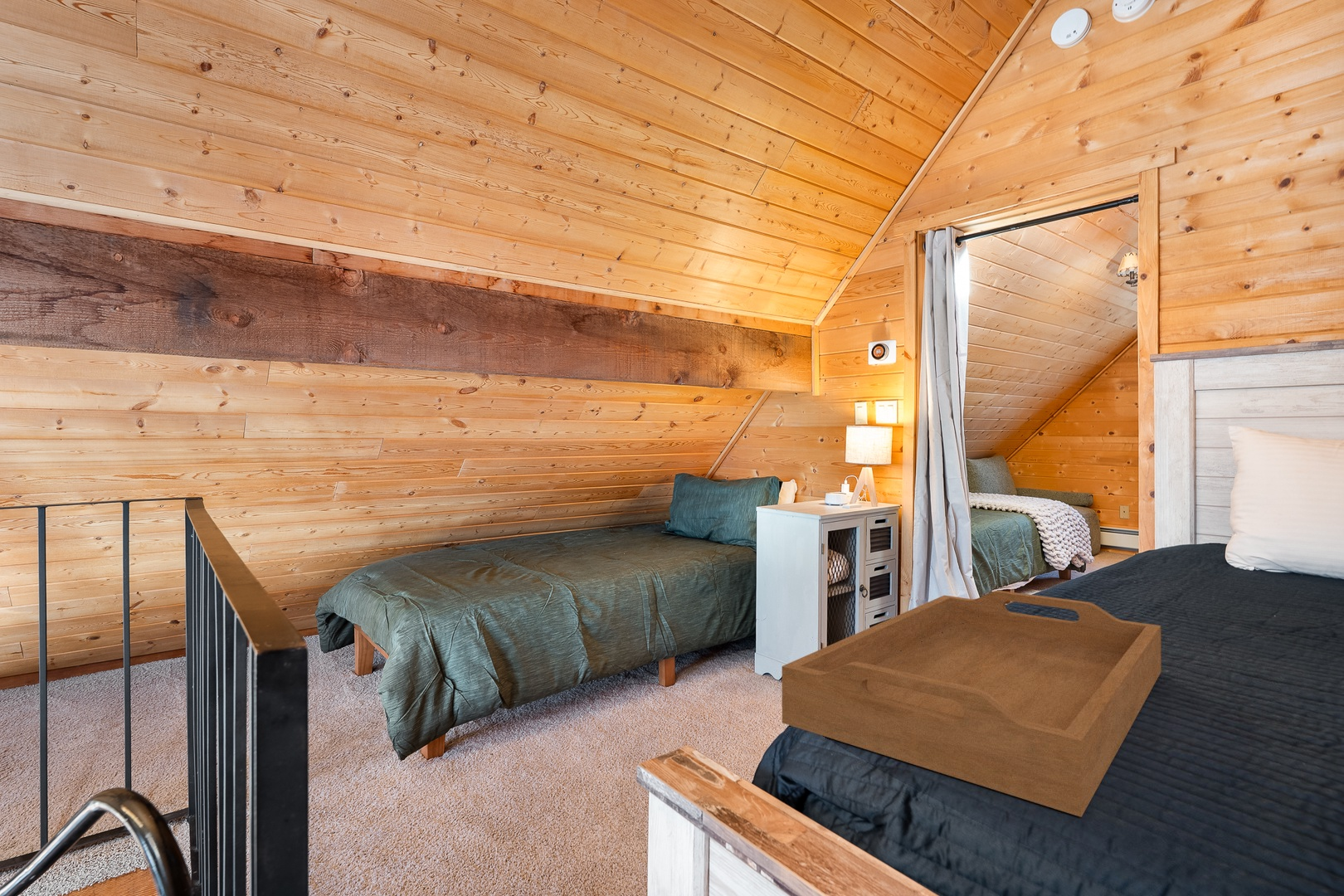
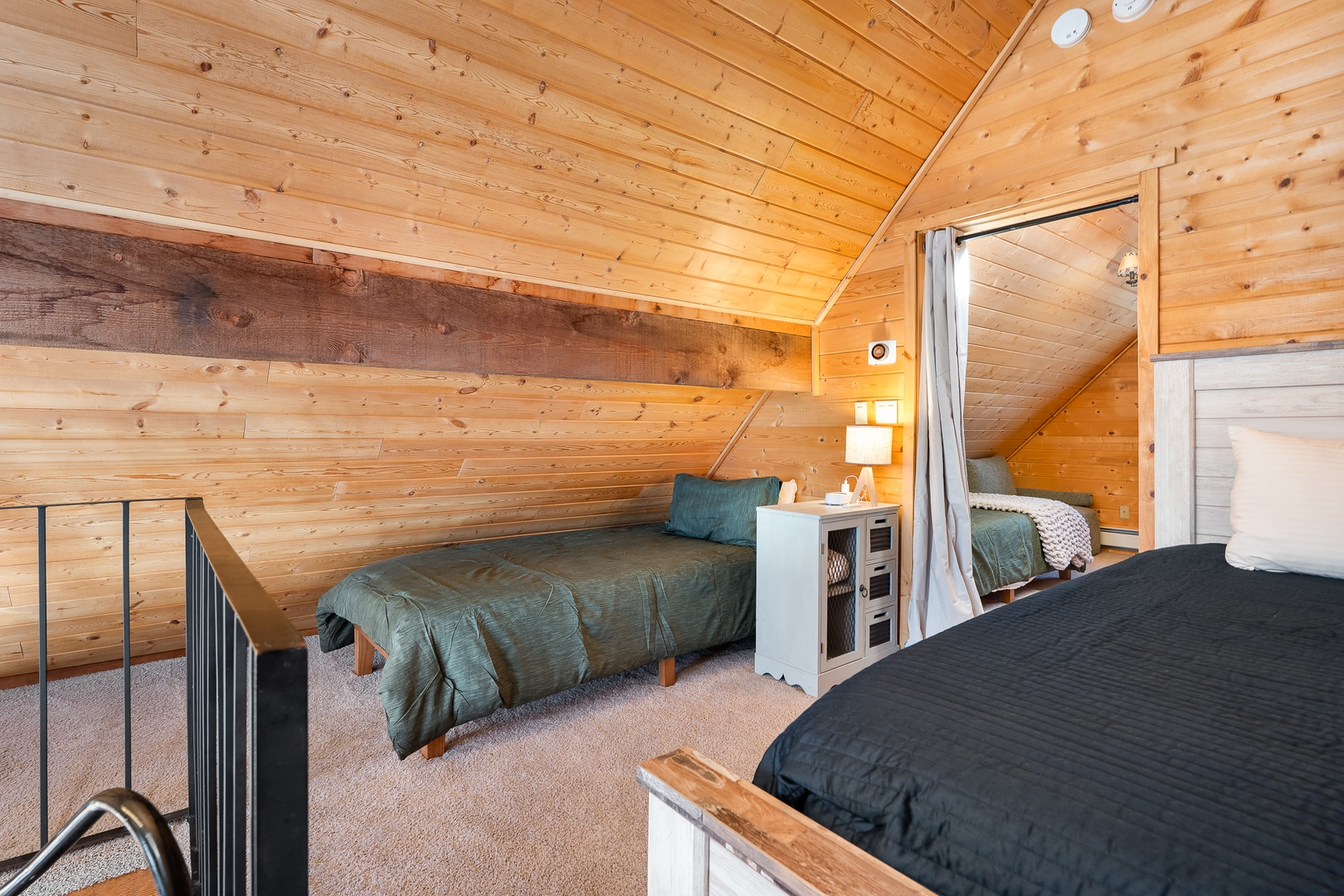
- serving tray (990, 661)
